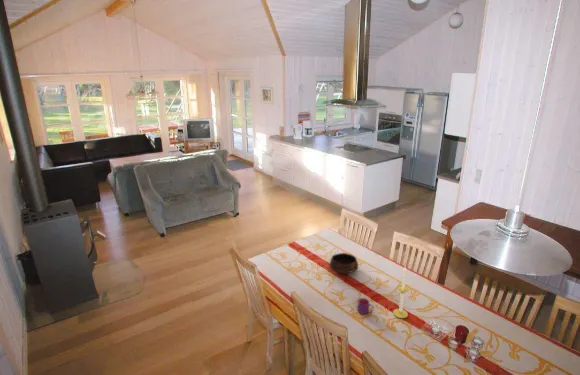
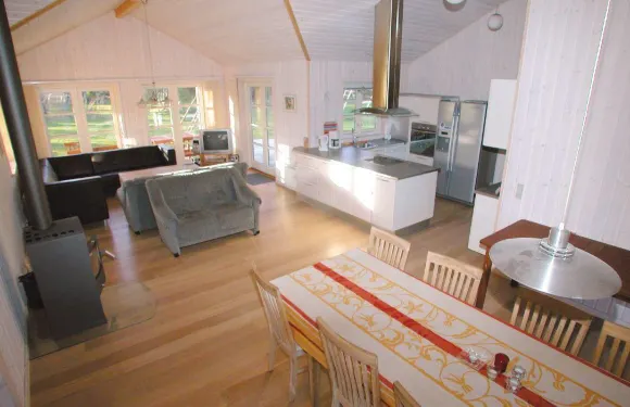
- bowl (343, 264)
- mug (365, 307)
- candle (402, 290)
